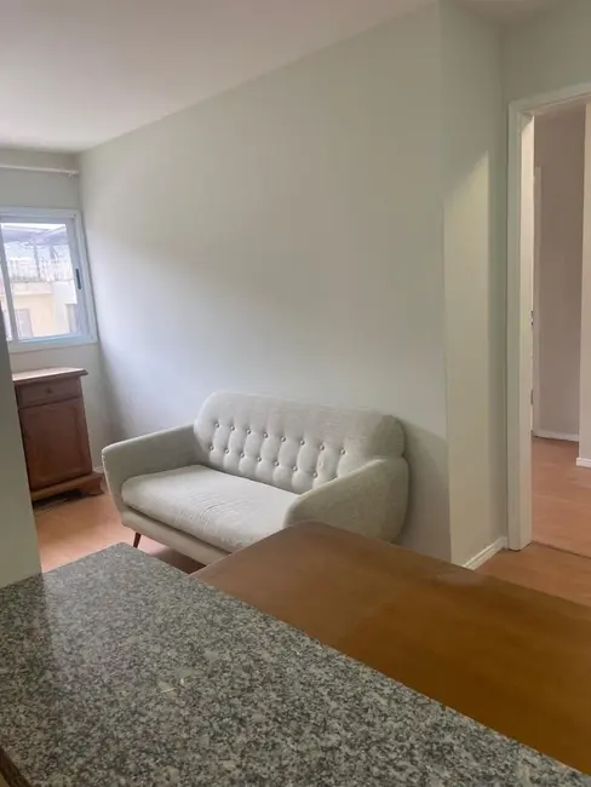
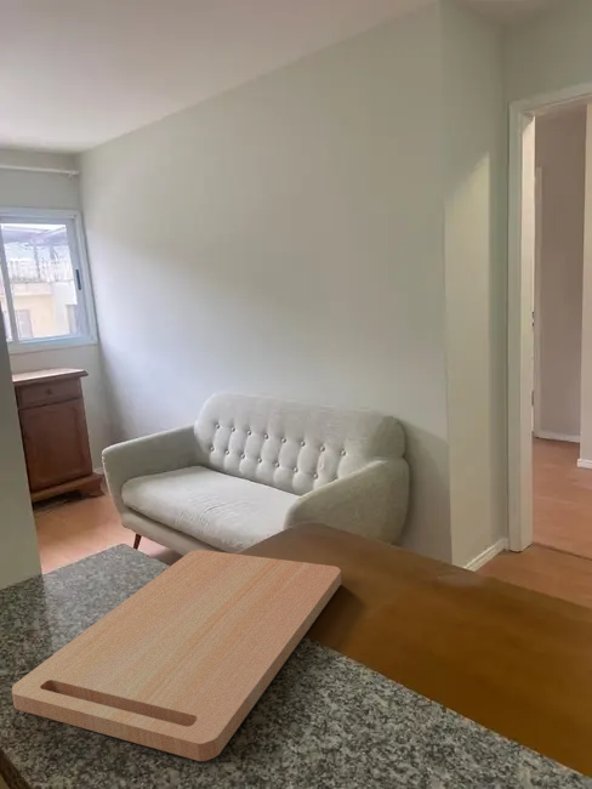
+ cutting board (200, 626)
